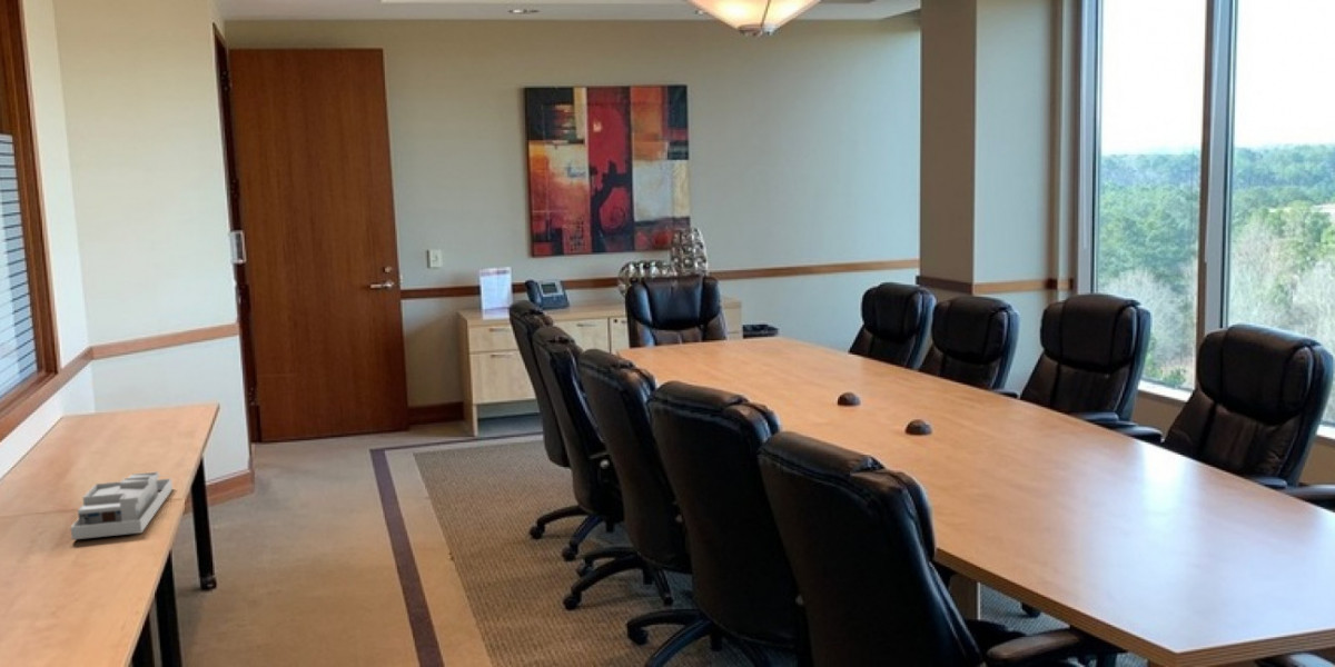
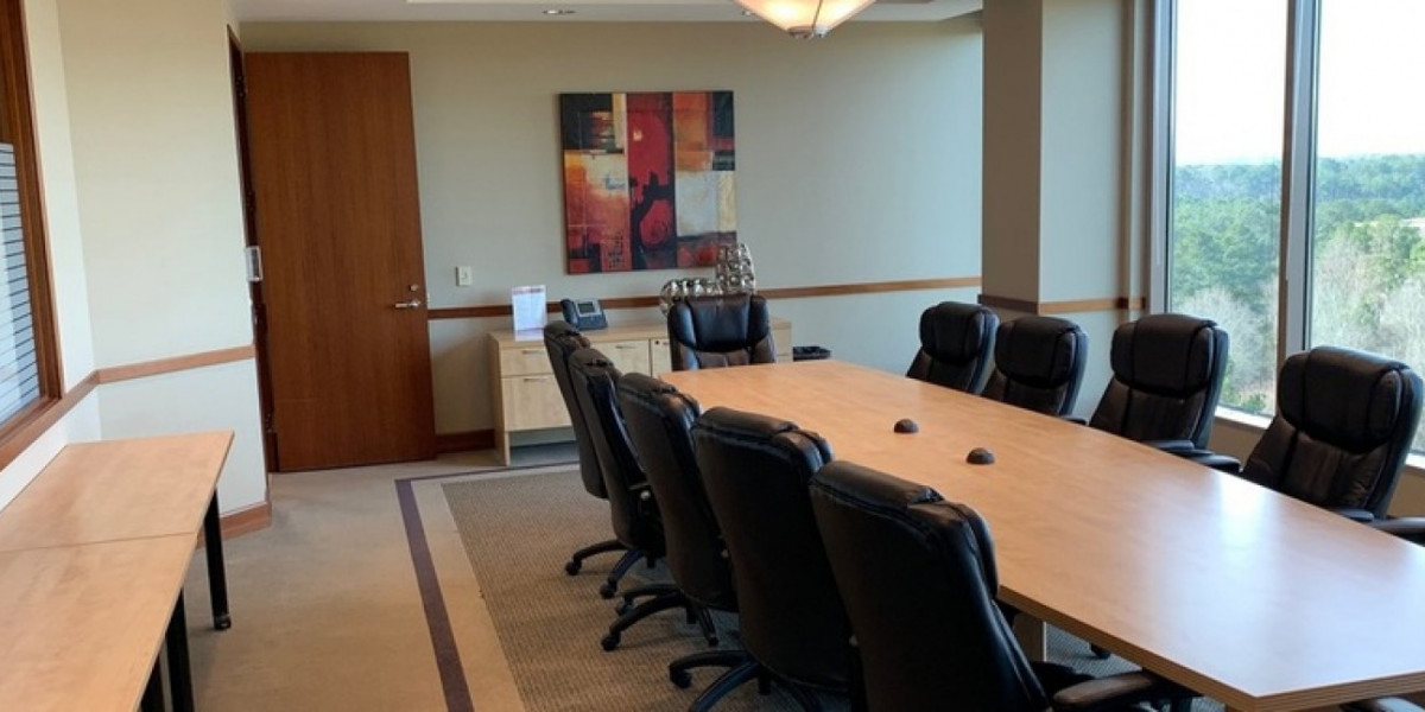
- desk organizer (125, 497)
